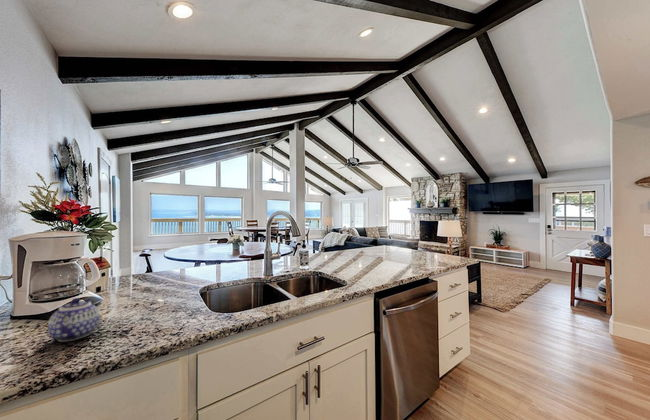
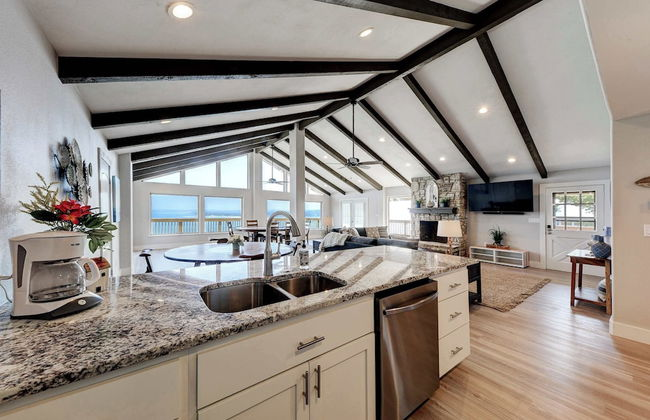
- teapot (75, 317)
